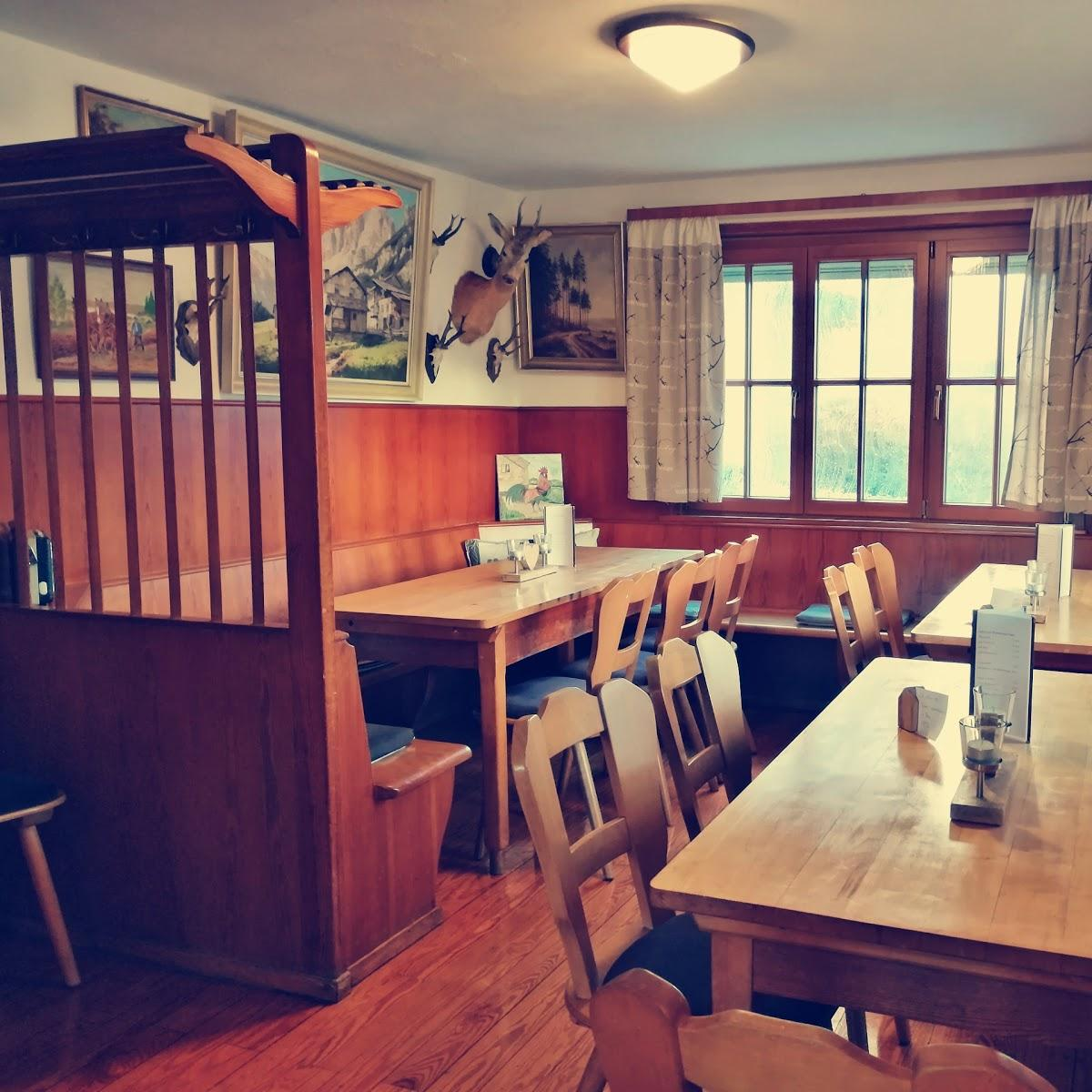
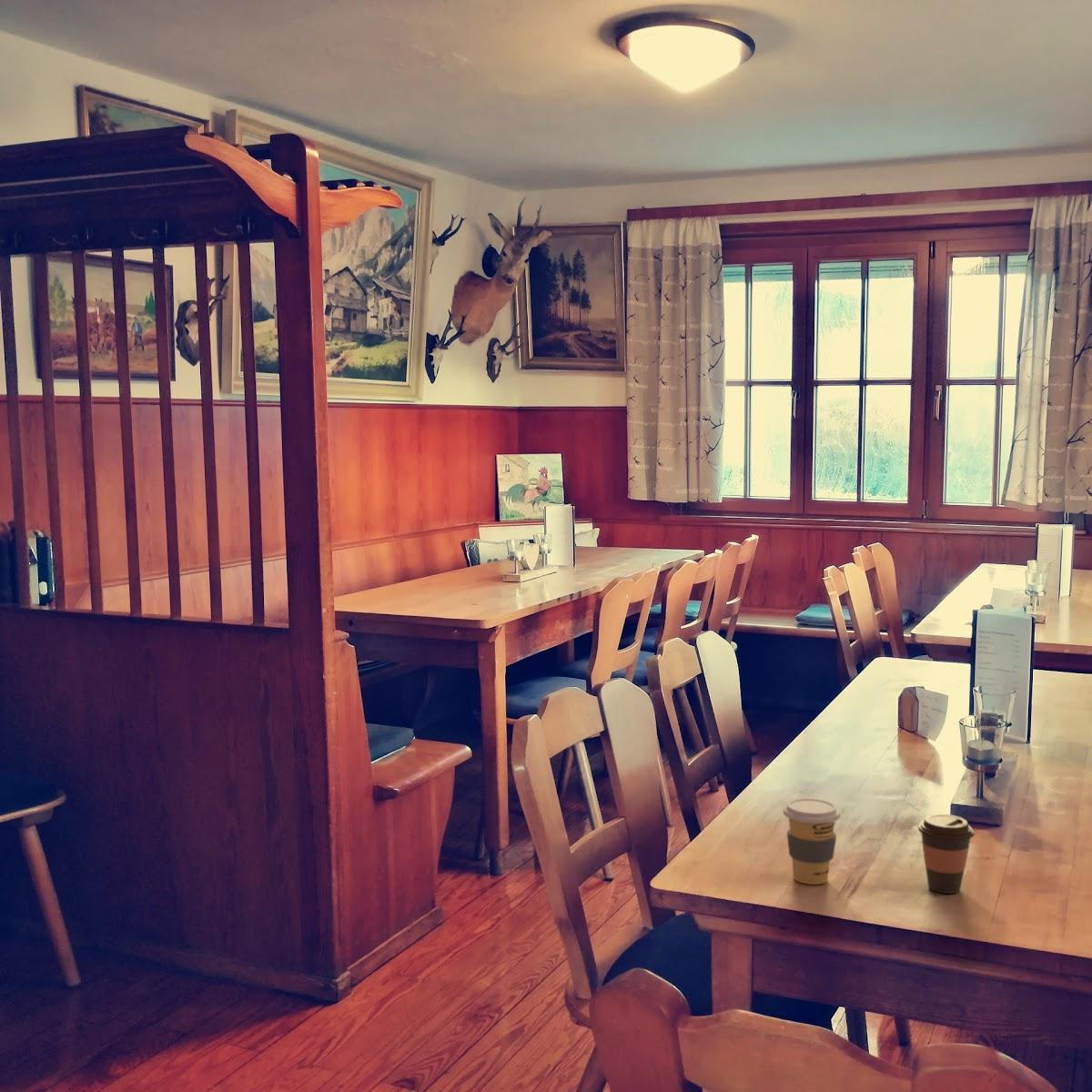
+ coffee cup (811, 842)
+ coffee cup (945, 854)
